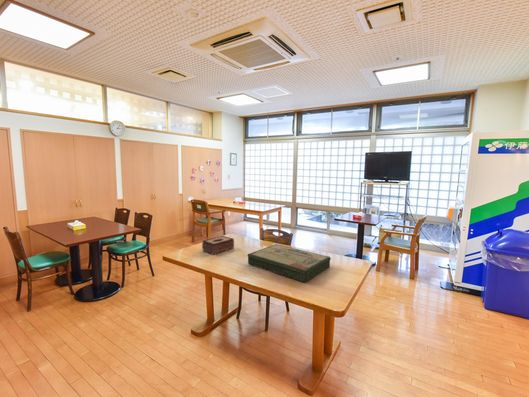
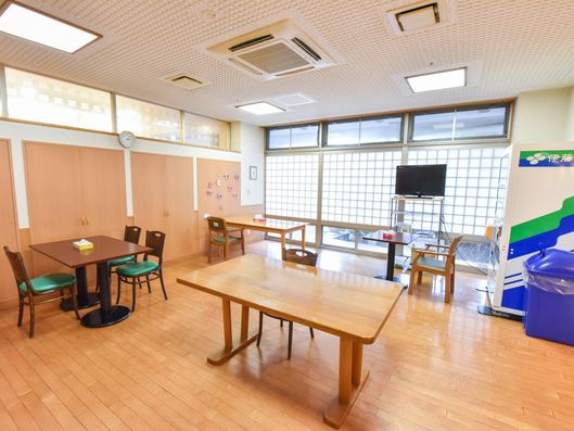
- board game (288, 260)
- tissue box (218, 244)
